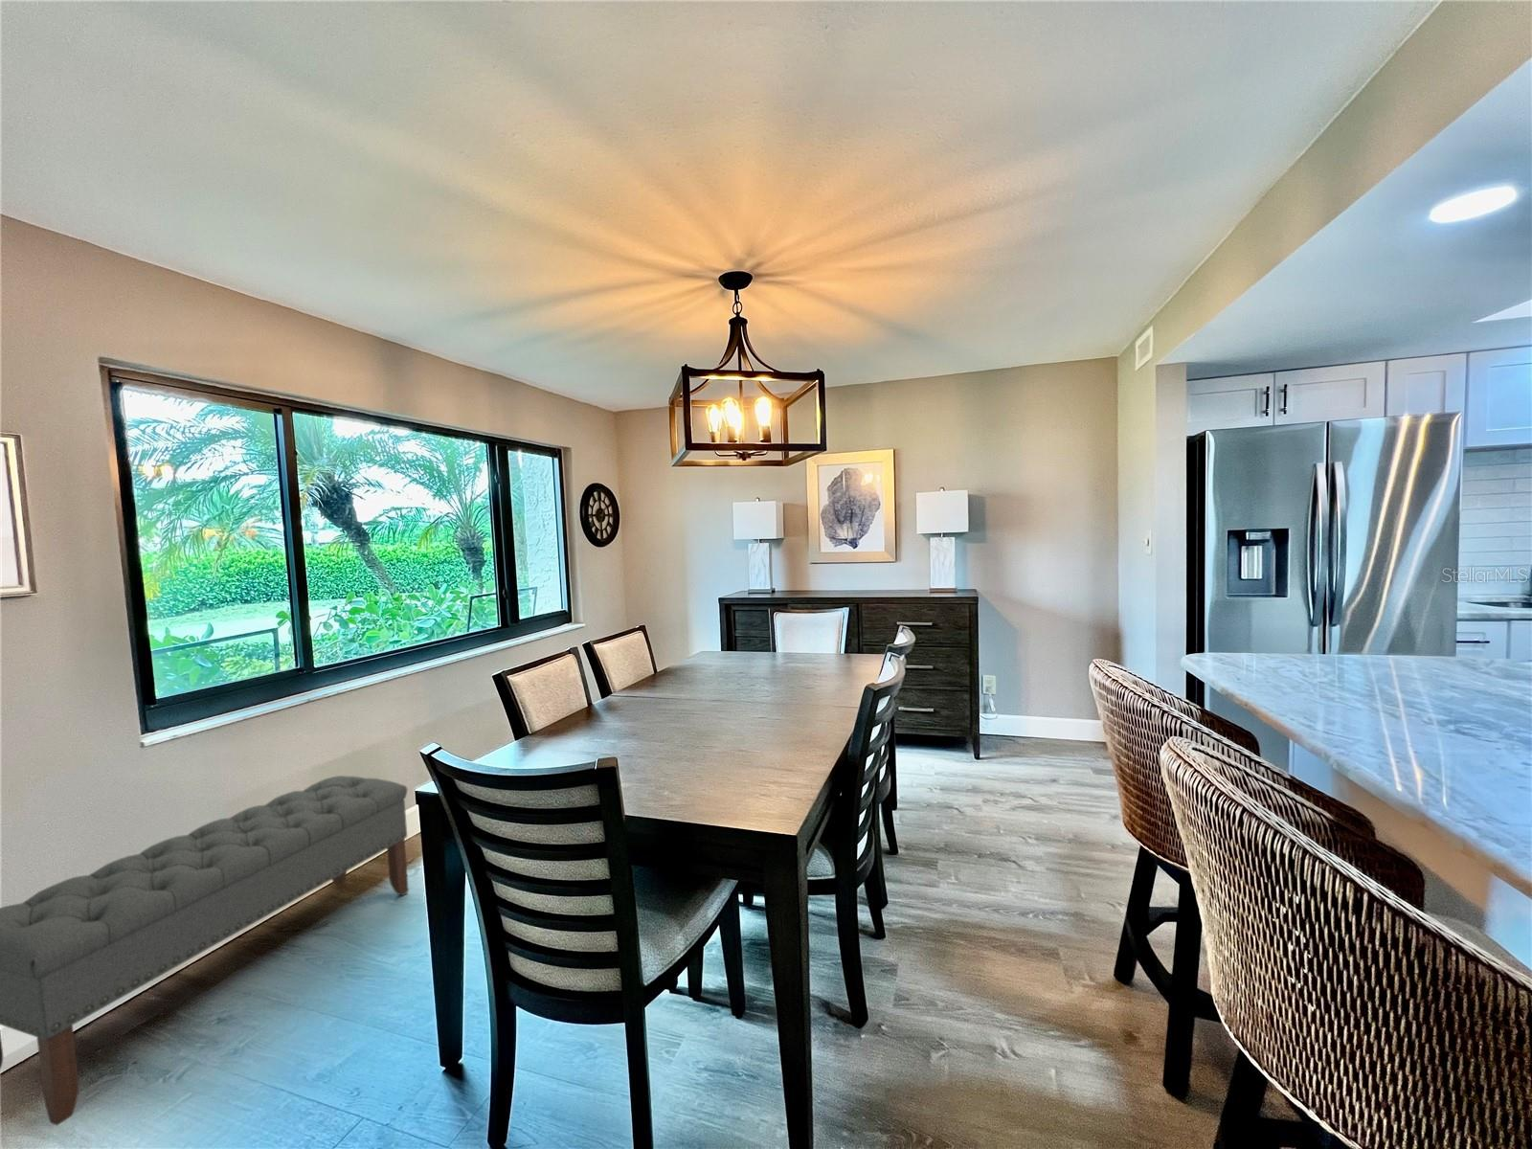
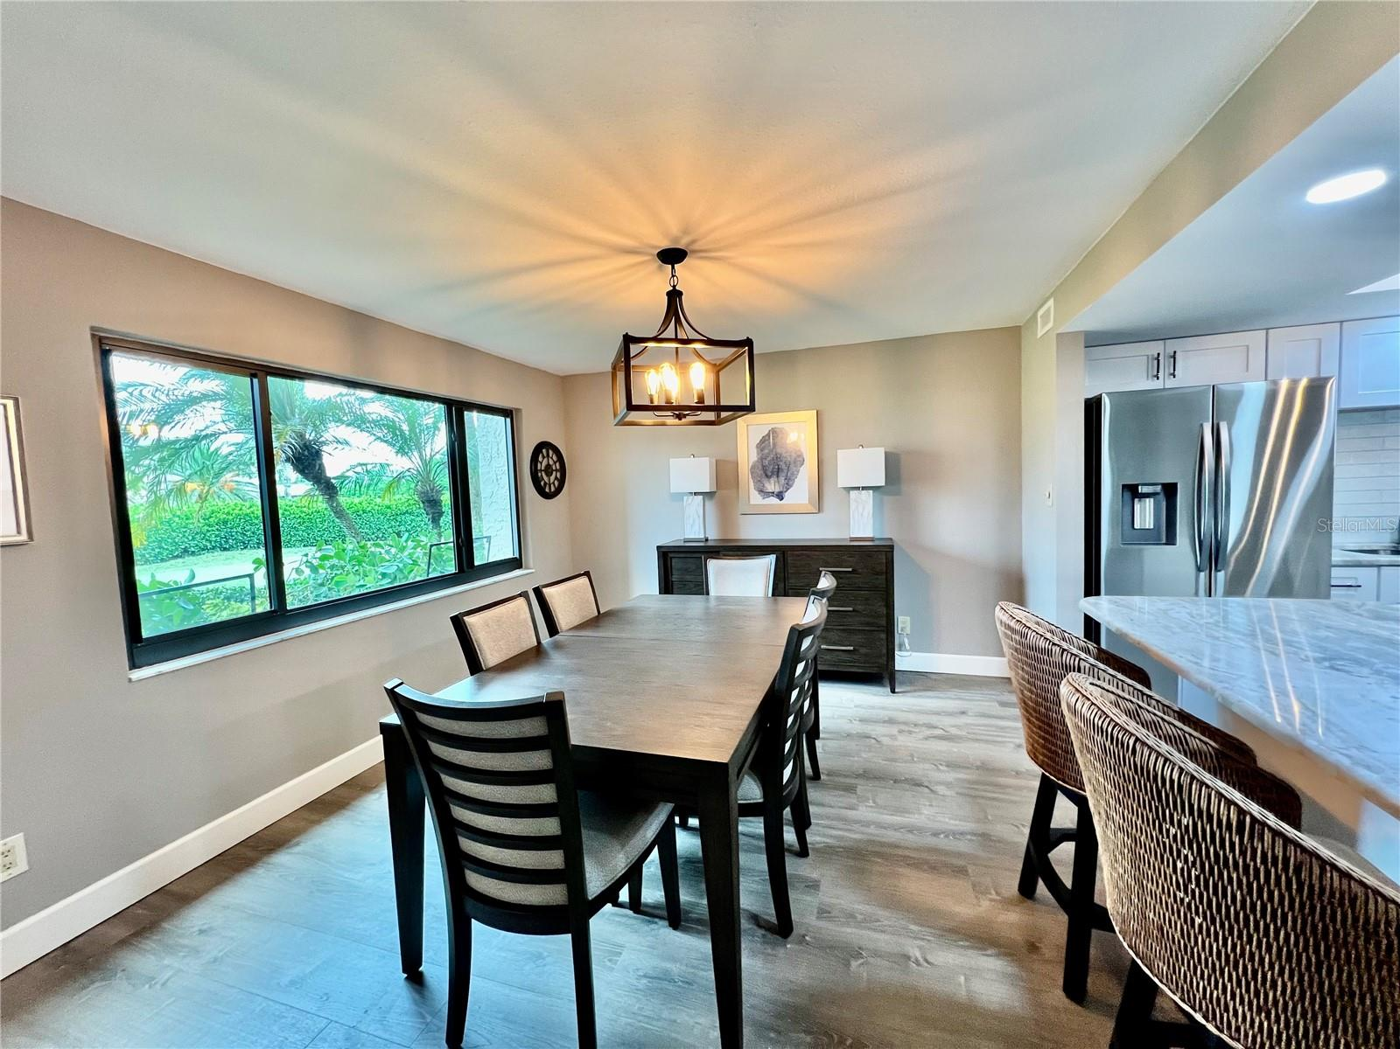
- bench (229, 902)
